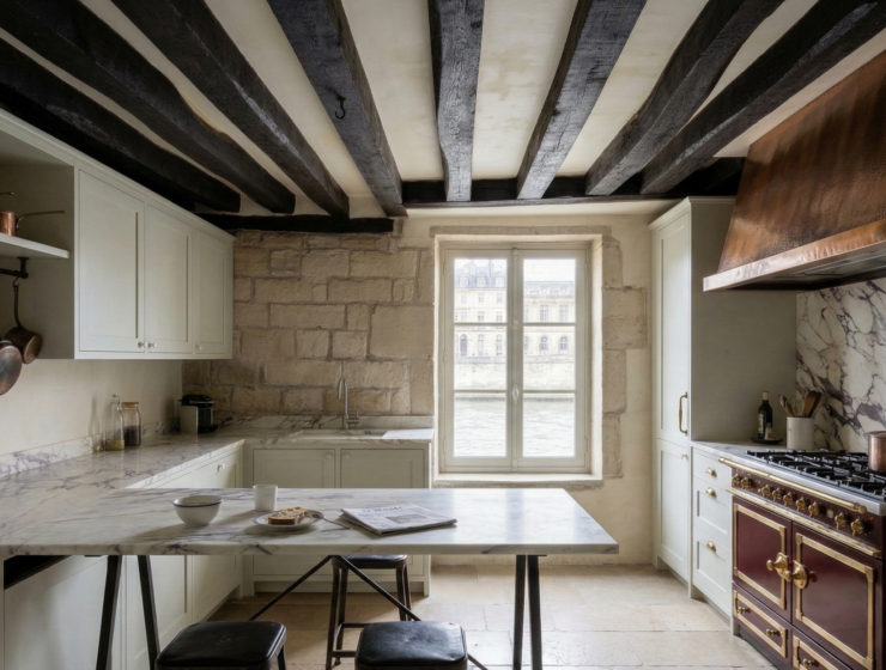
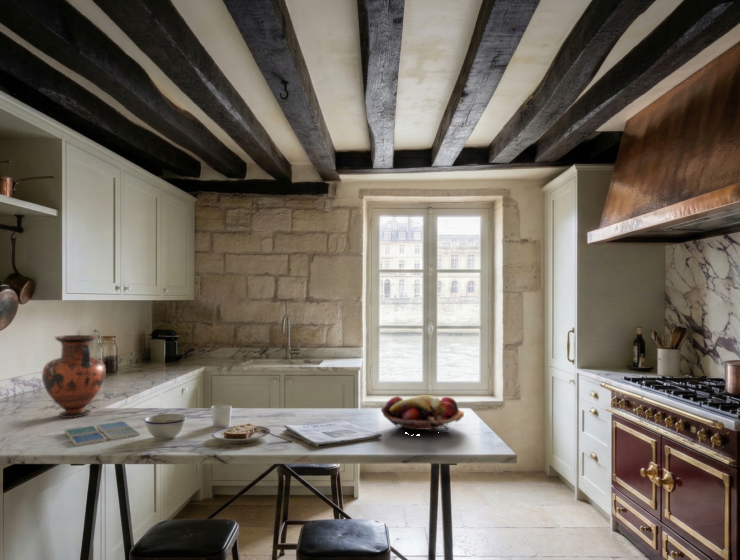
+ drink coaster (101, 433)
+ vase (74, 375)
+ fruit basket (423, 411)
